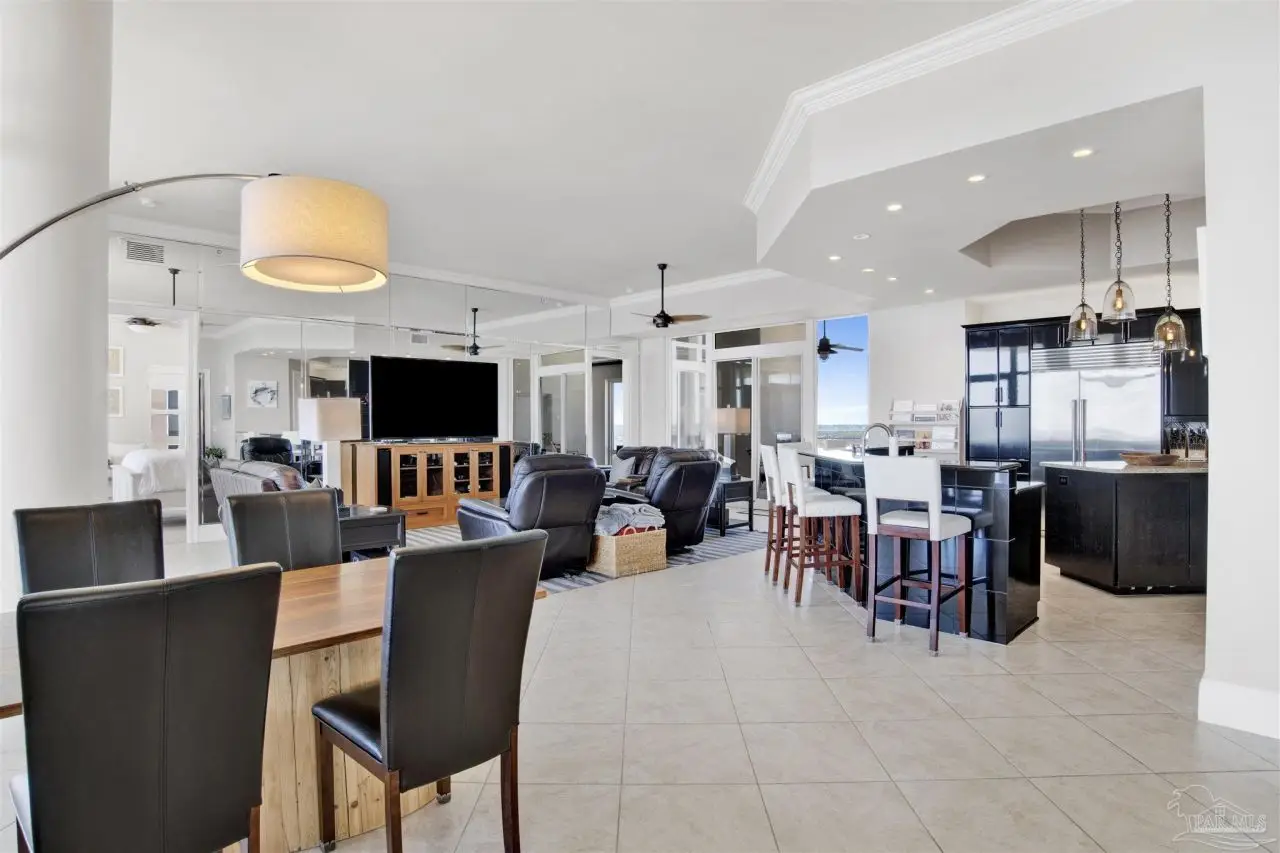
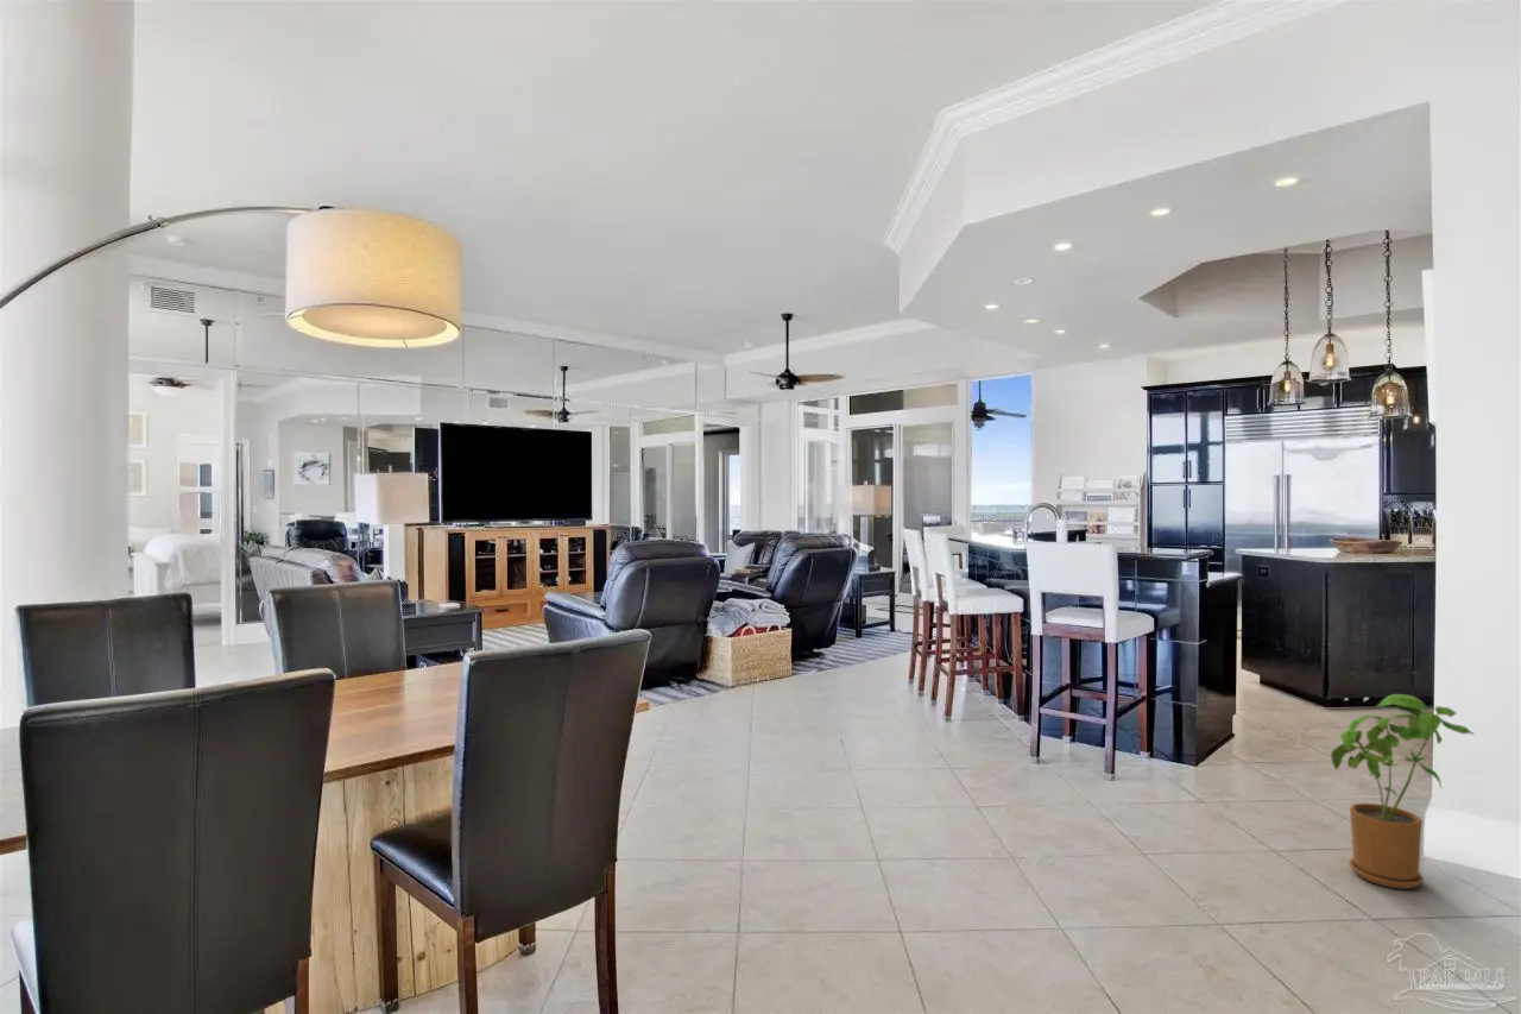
+ house plant (1382, 787)
